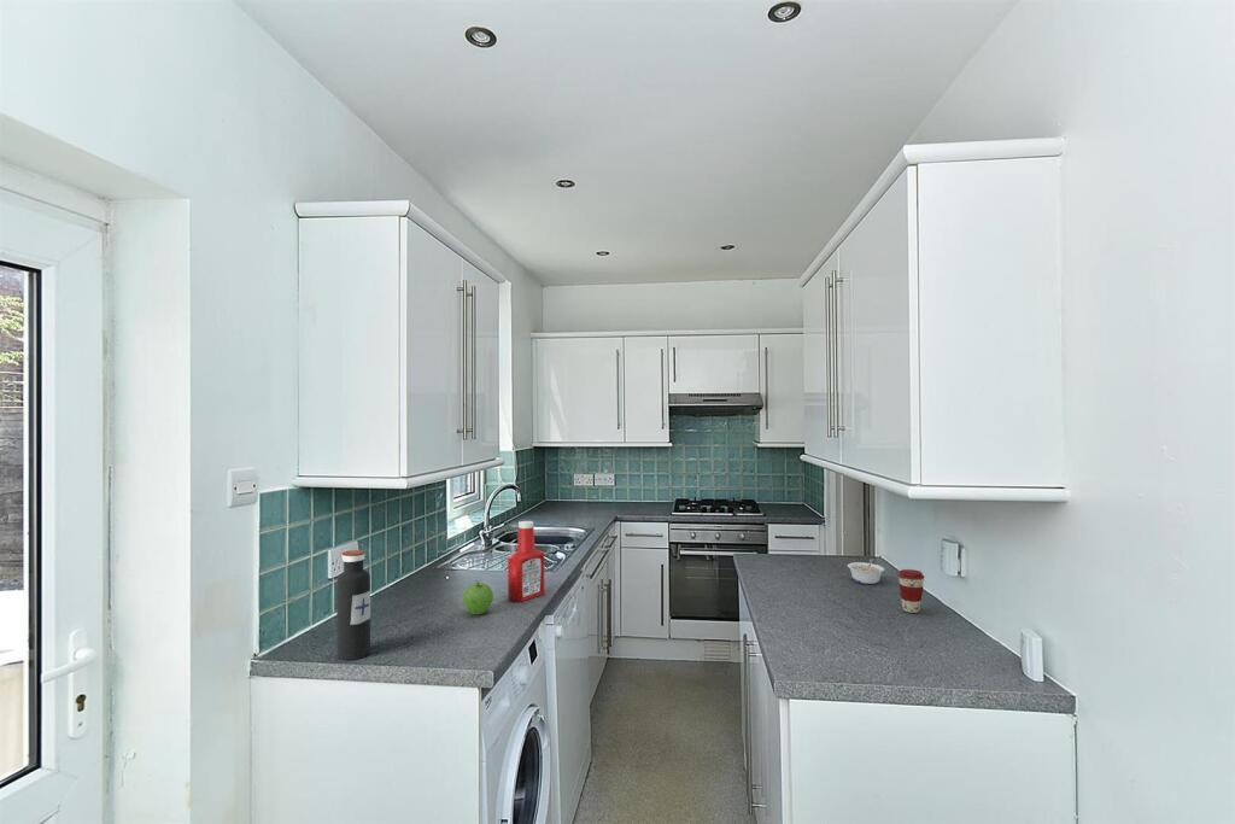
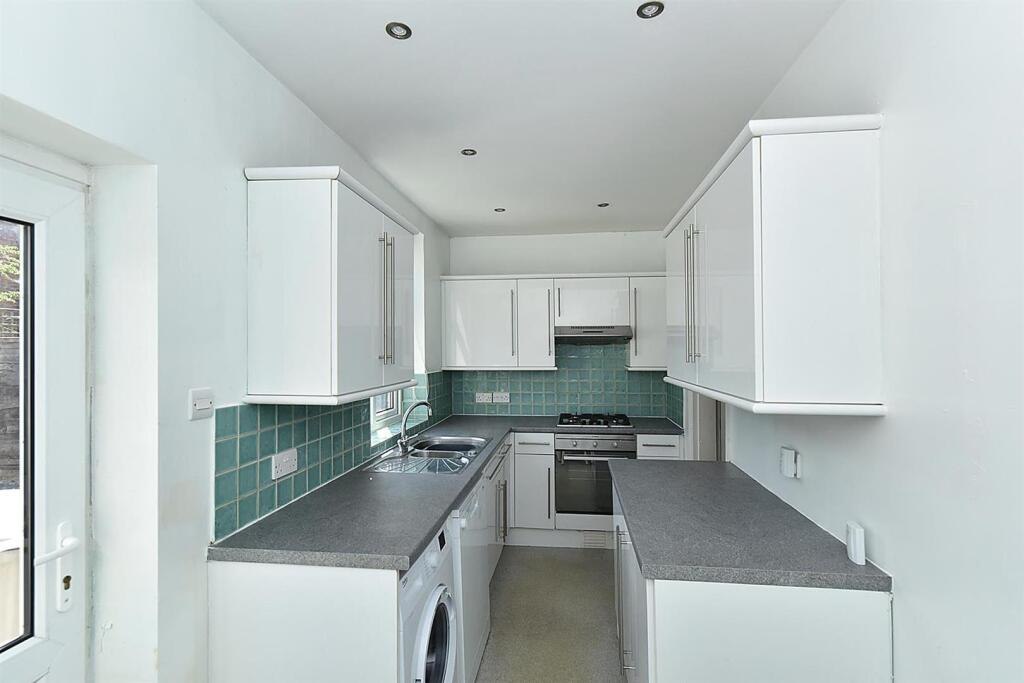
- soap bottle (526, 559)
- fruit (478, 596)
- water bottle (353, 603)
- legume (865, 572)
- coffee cup (911, 590)
